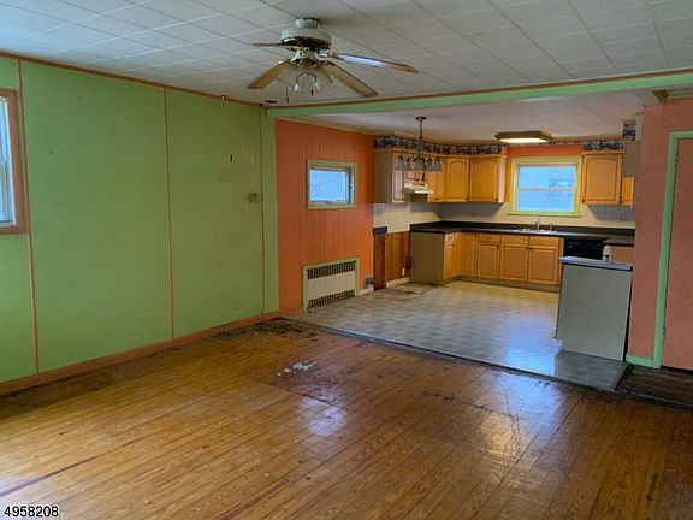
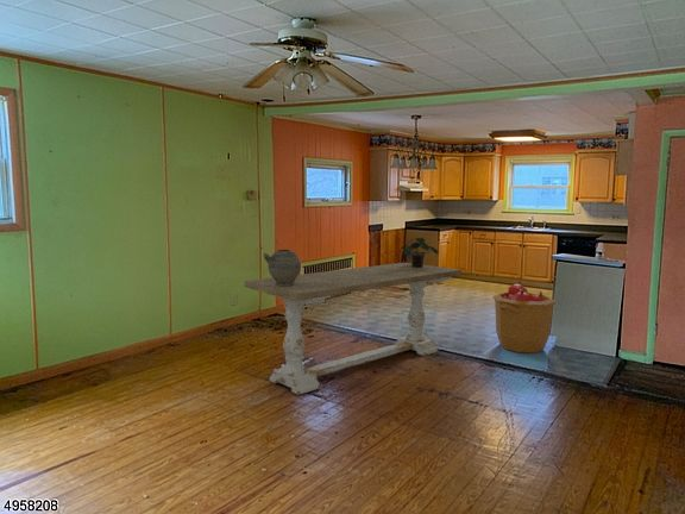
+ potted plant (417, 251)
+ trash can (522, 315)
+ dining table (359, 290)
+ ceramic jug (282, 267)
